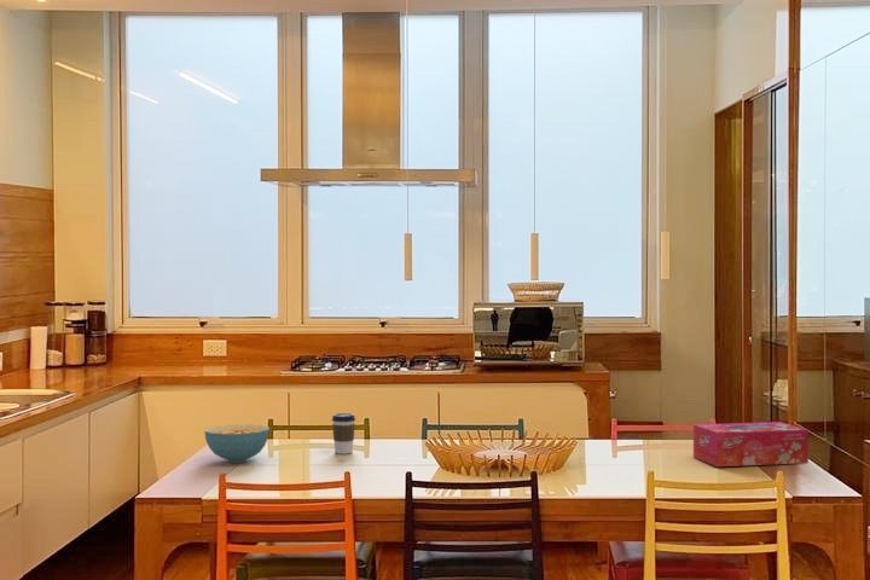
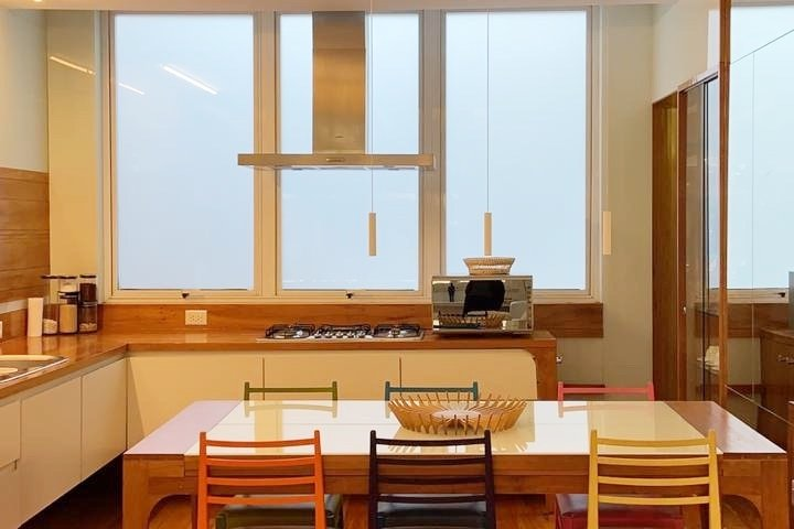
- cereal bowl (237, 445)
- coffee cup (343, 433)
- tissue box (749, 443)
